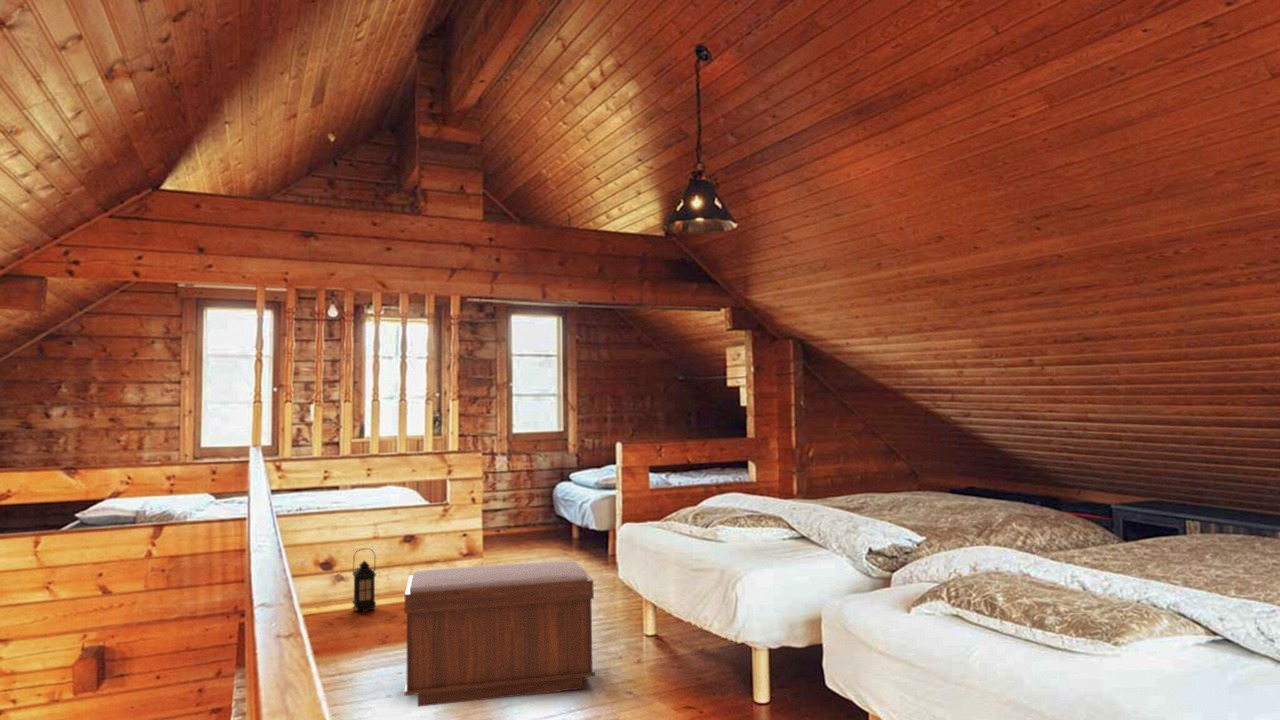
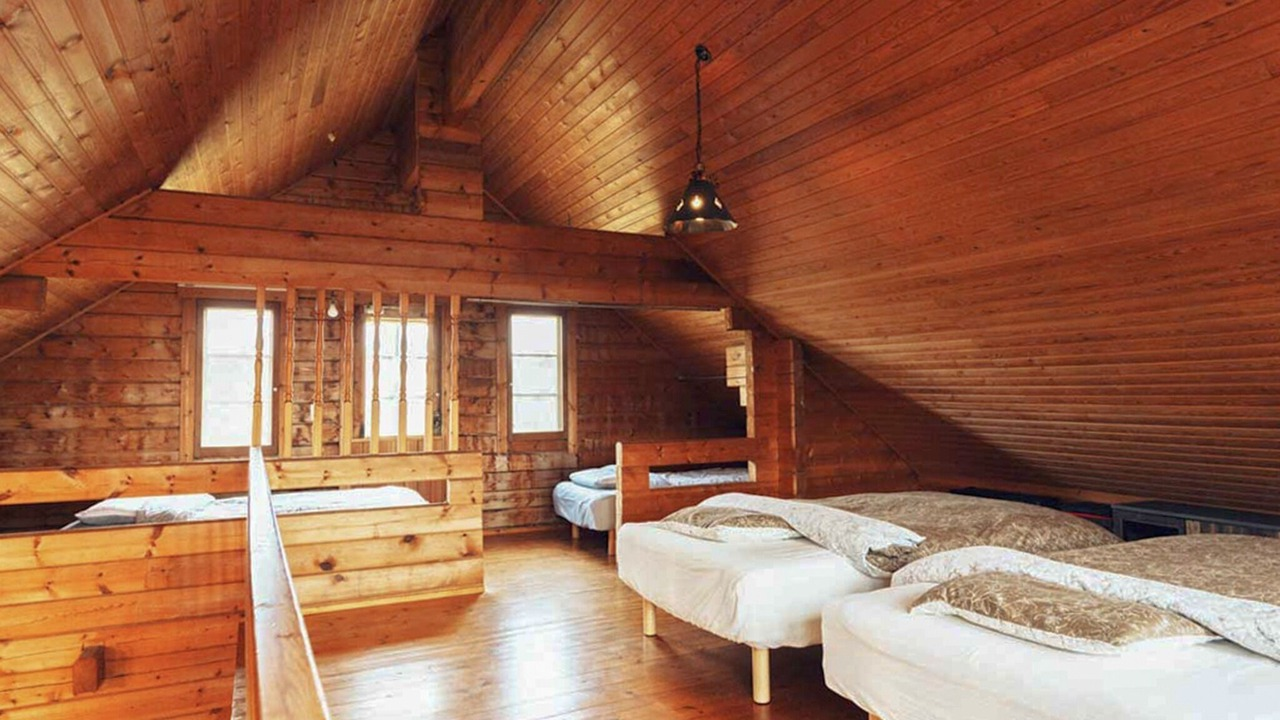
- lantern (364, 579)
- bench (499, 626)
